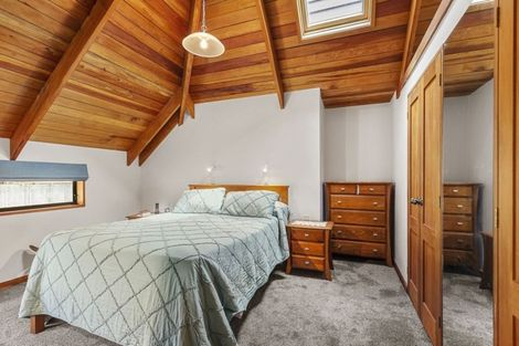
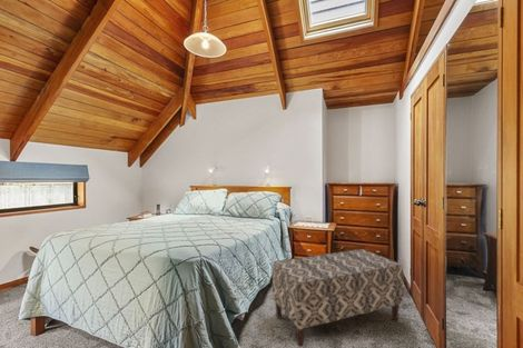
+ bench (336, 290)
